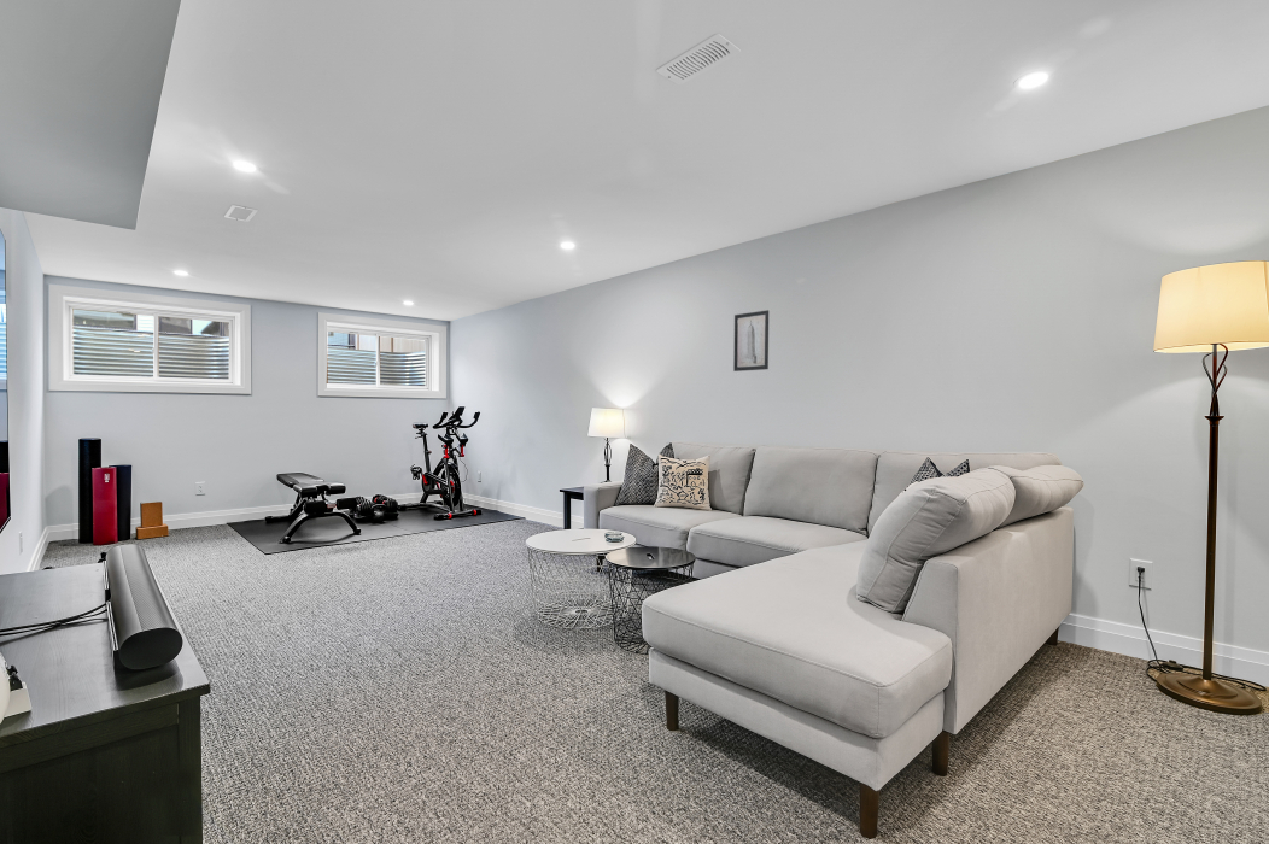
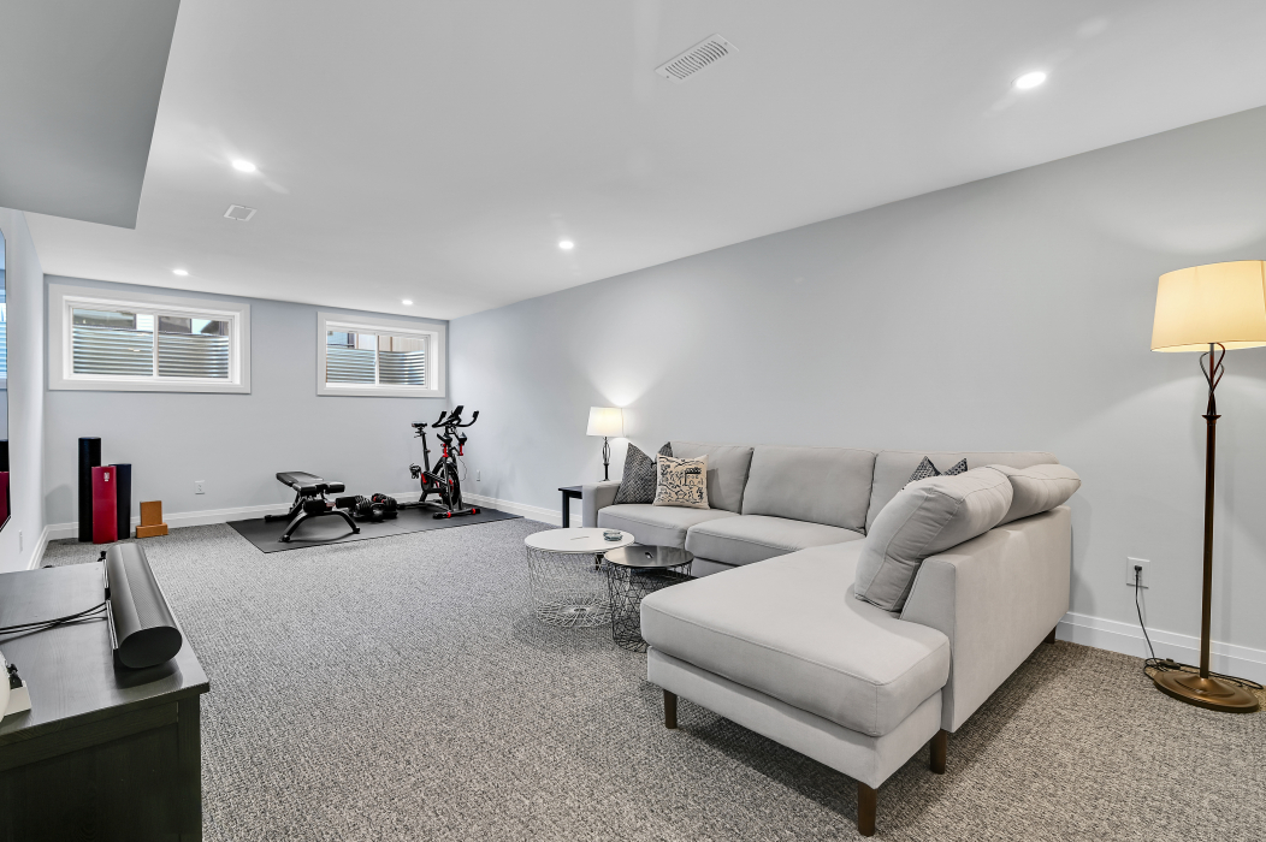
- wall art (750, 341)
